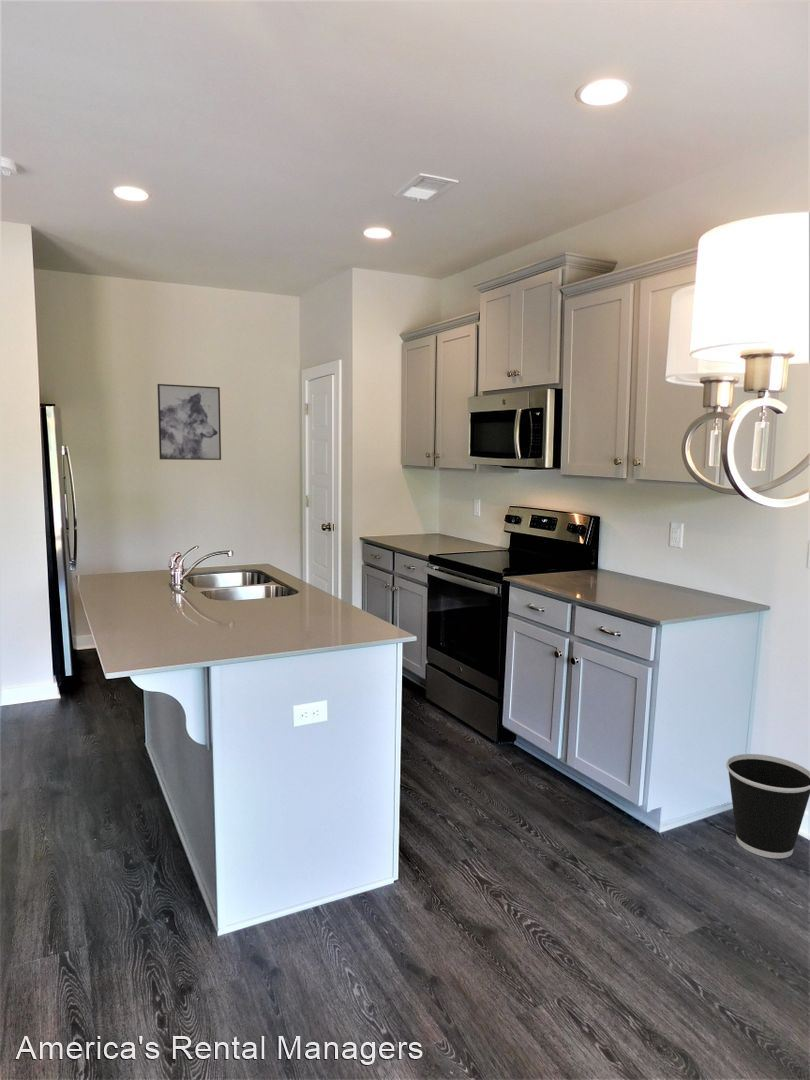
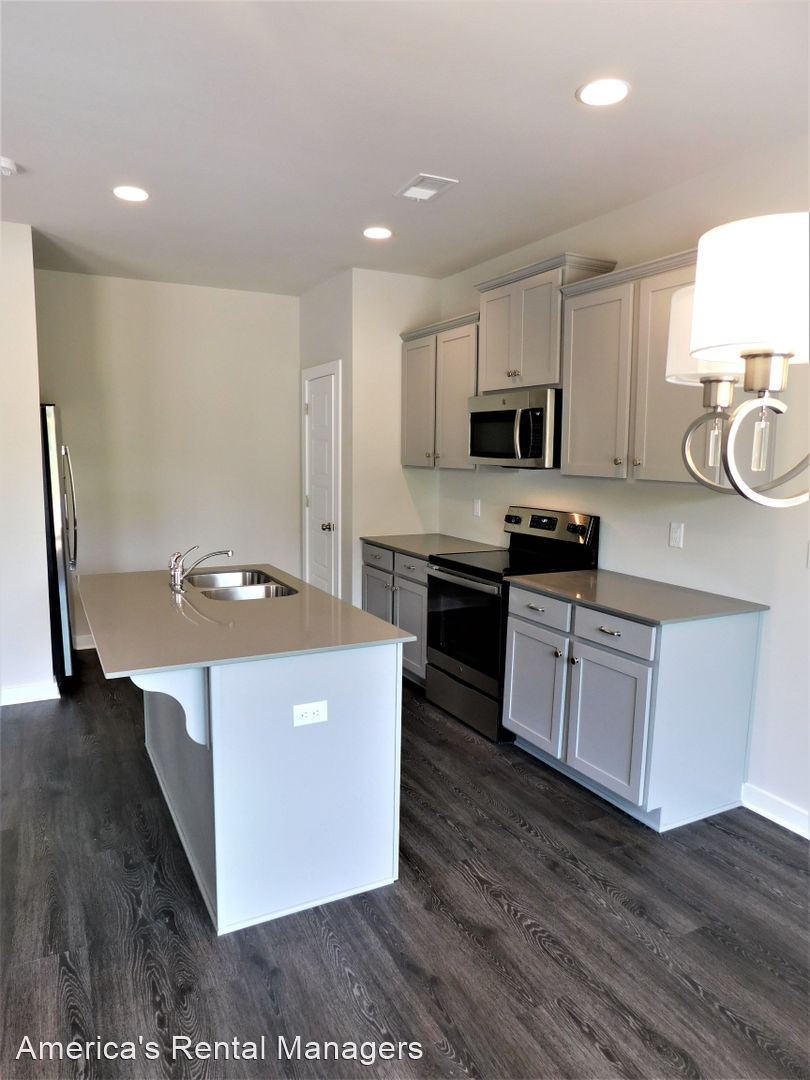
- wastebasket (767, 807)
- wall art (190, 422)
